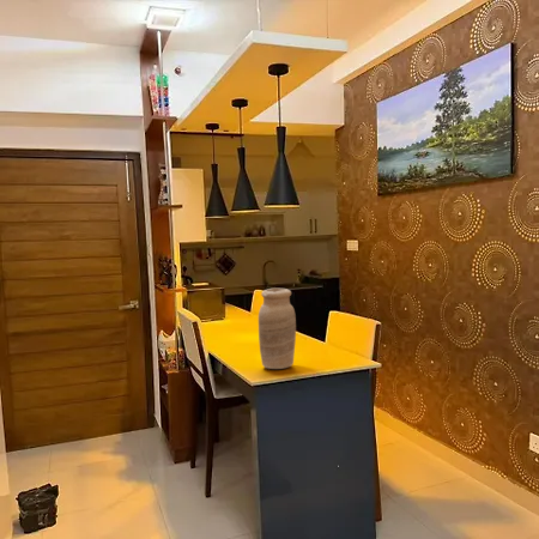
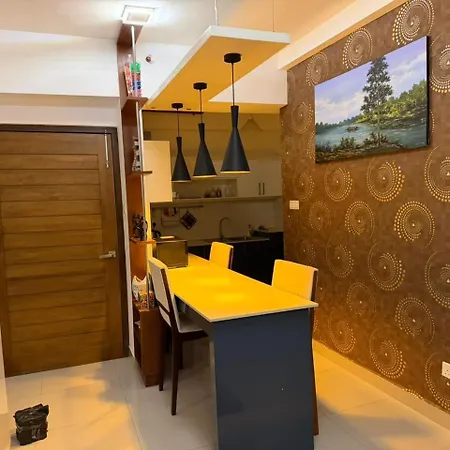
- vase (277, 328)
